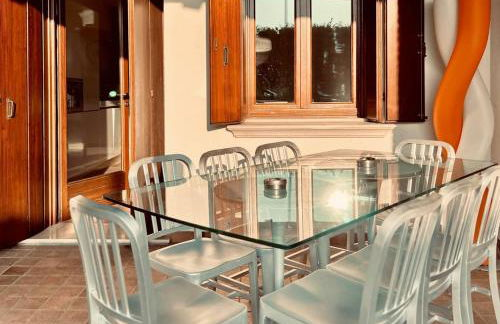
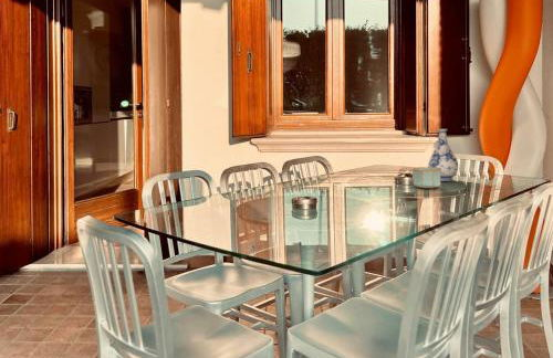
+ bowl (427, 177)
+ vase (442, 155)
